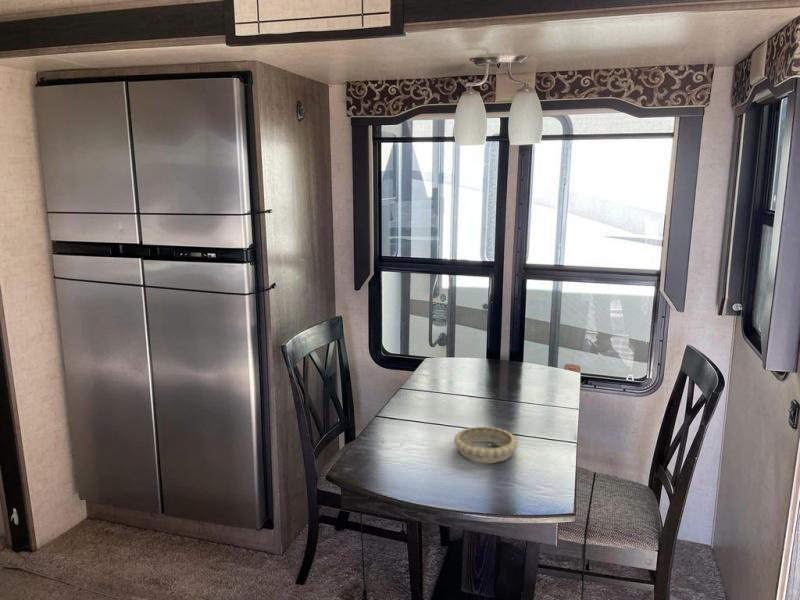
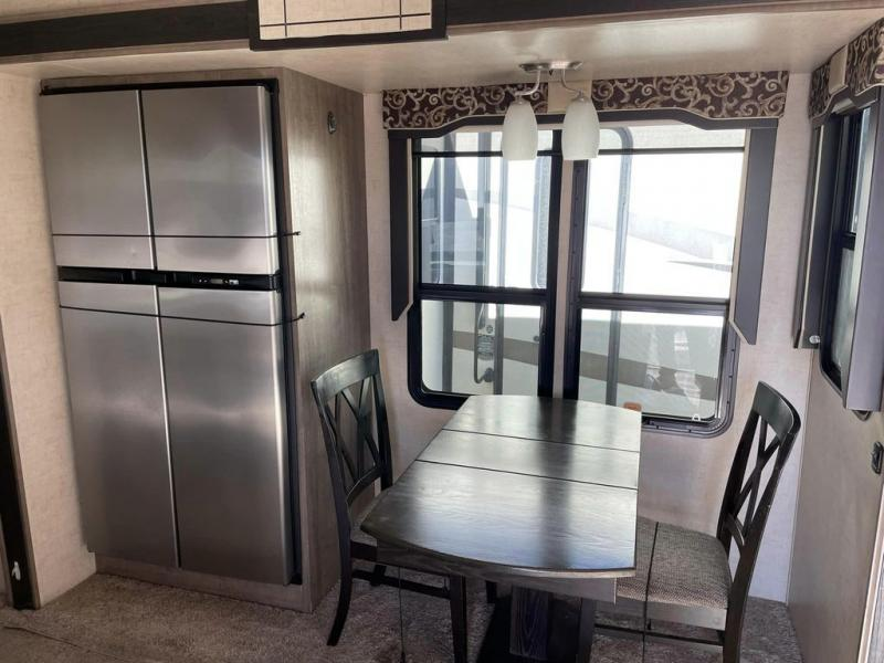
- decorative bowl (486, 441)
